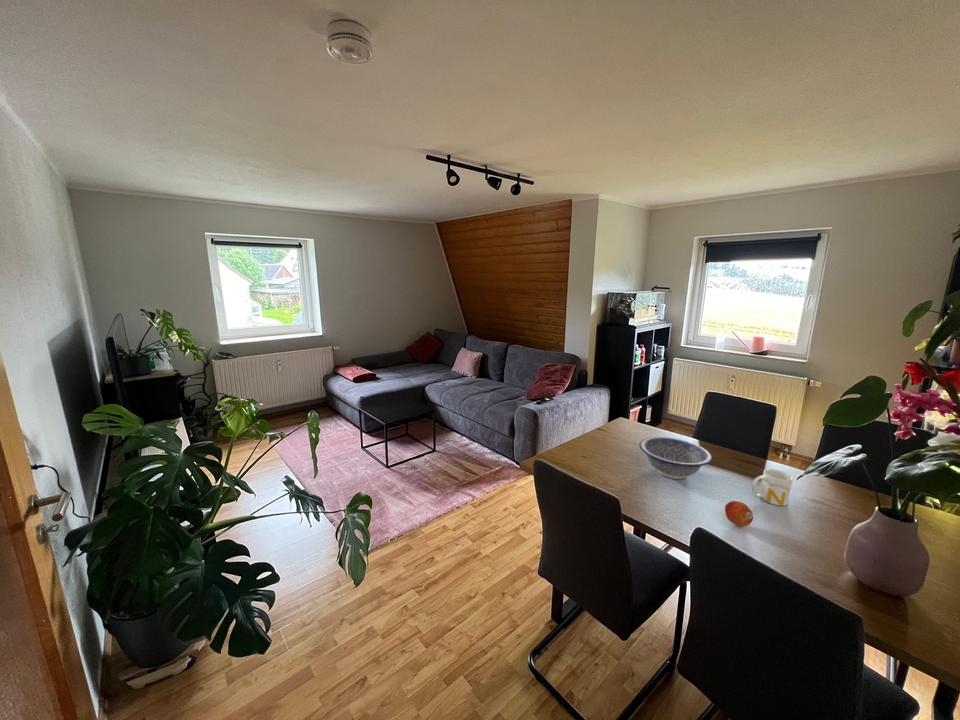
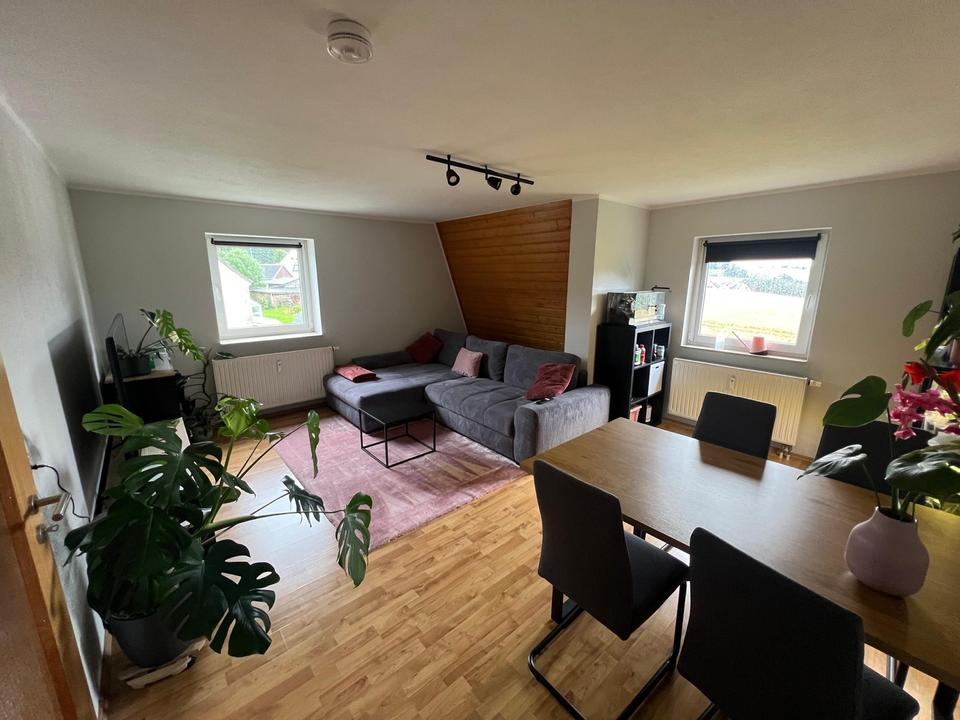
- fruit (739, 514)
- decorative bowl (672, 461)
- mug (772, 487)
